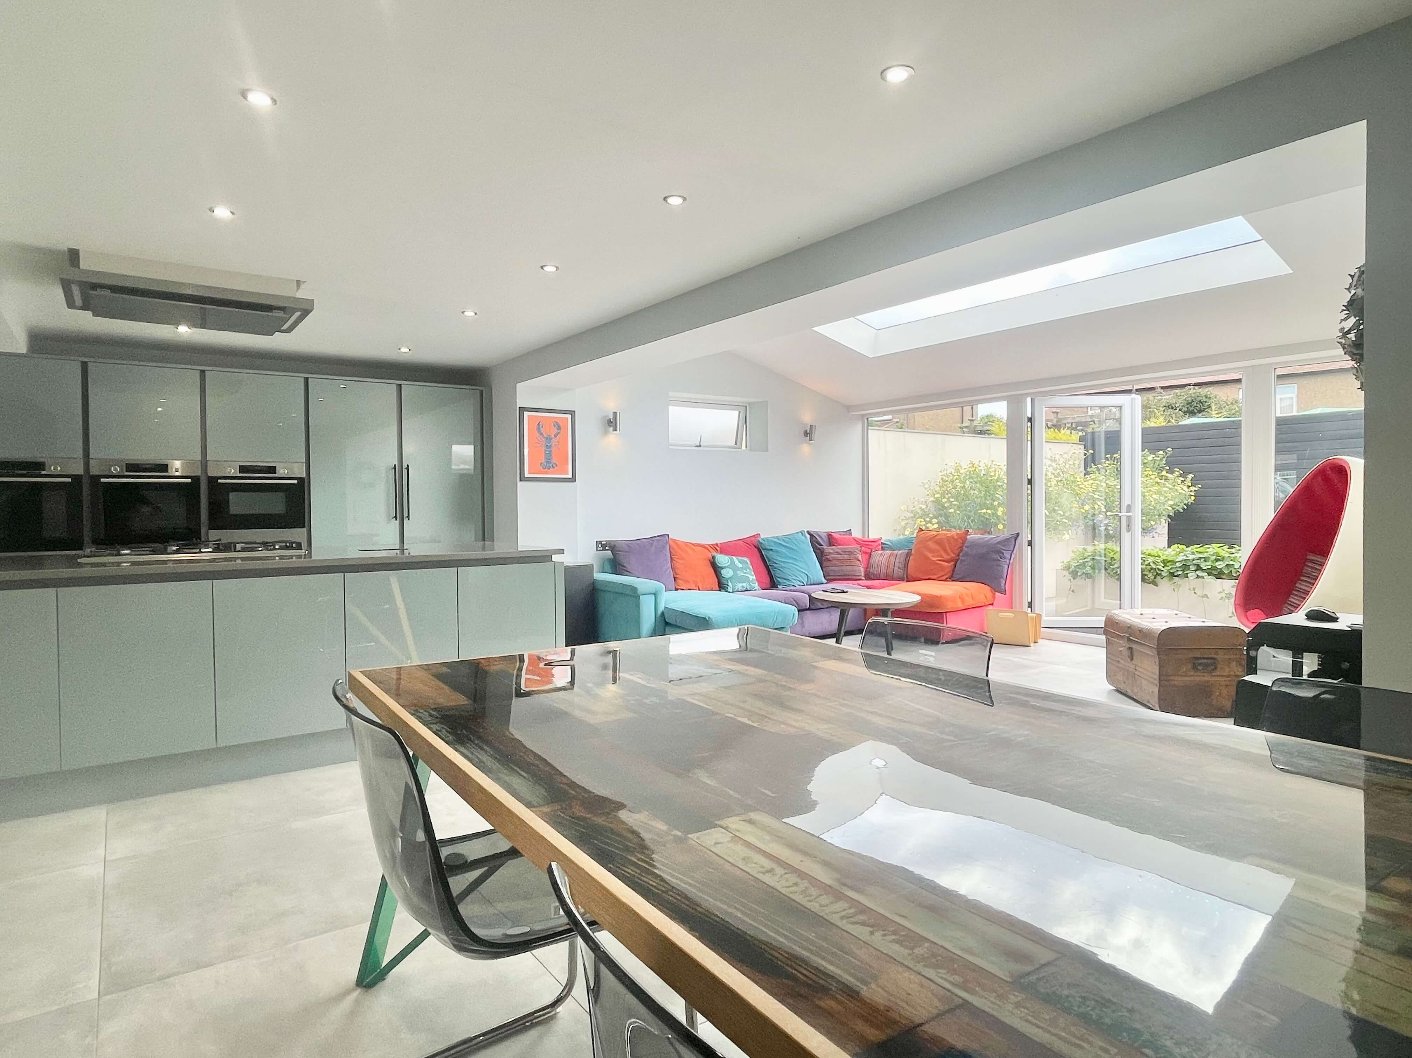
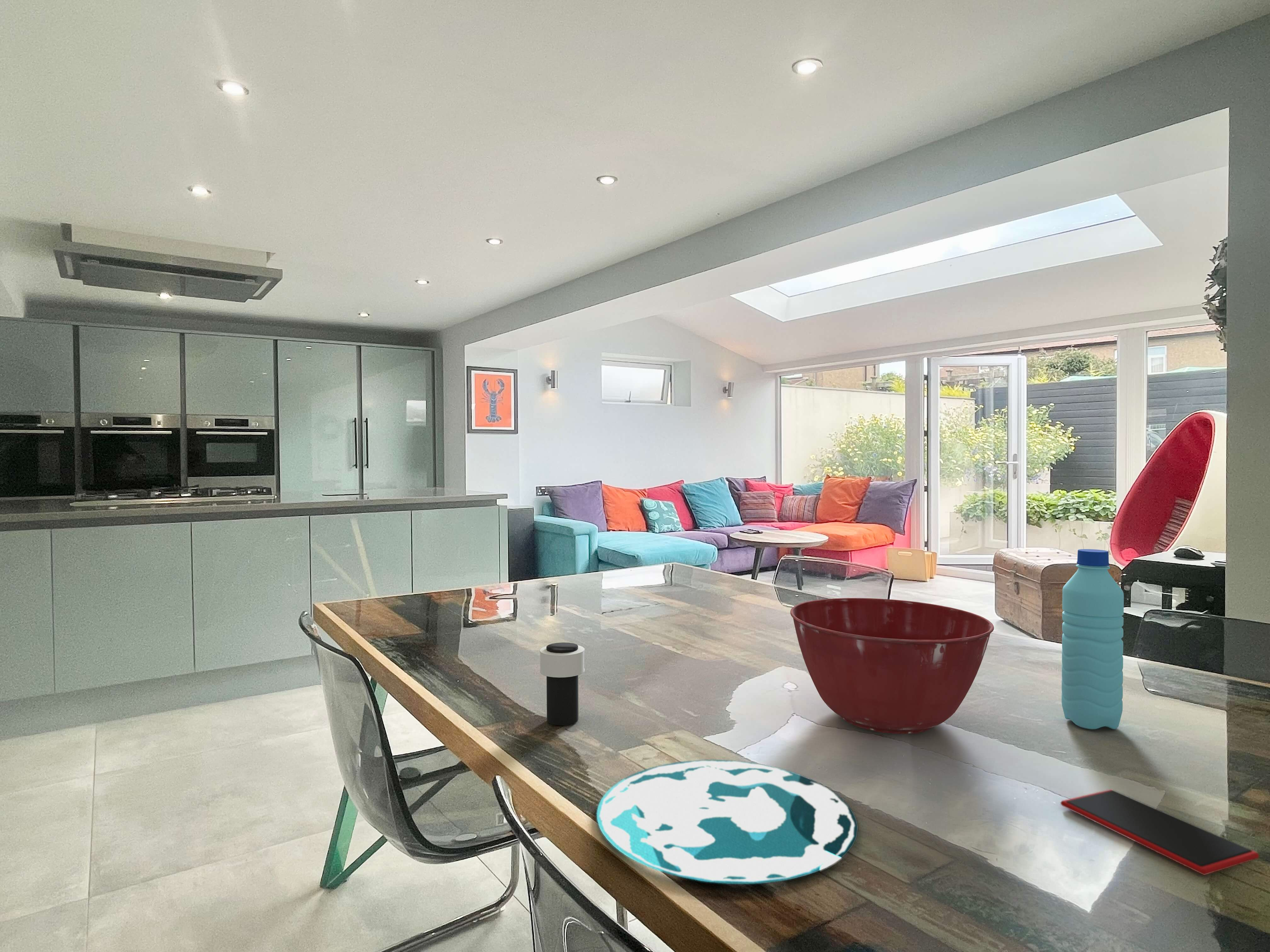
+ plate (724, 801)
+ smartphone (1153, 827)
+ cup (562, 683)
+ mixing bowl (888, 666)
+ water bottle (1092, 637)
